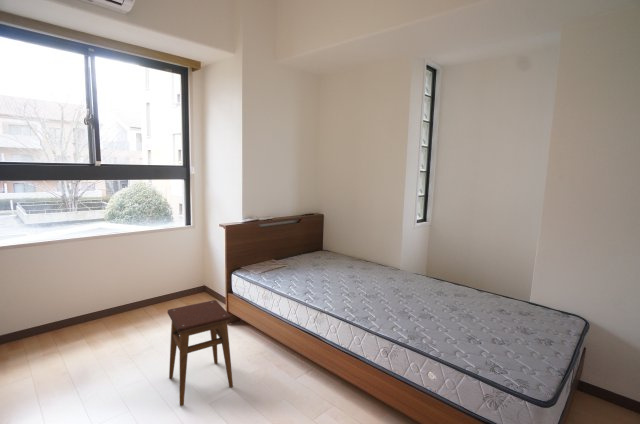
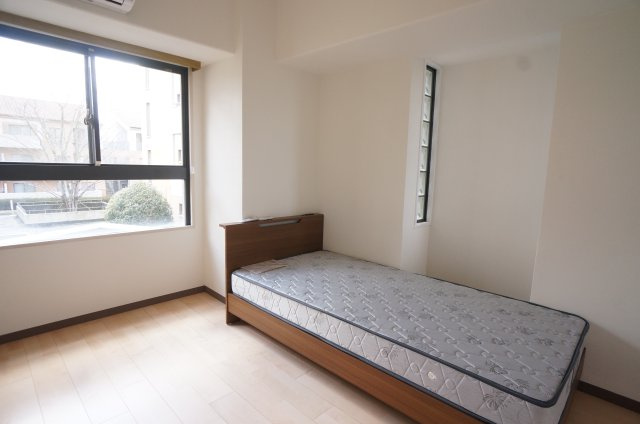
- stool (199, 347)
